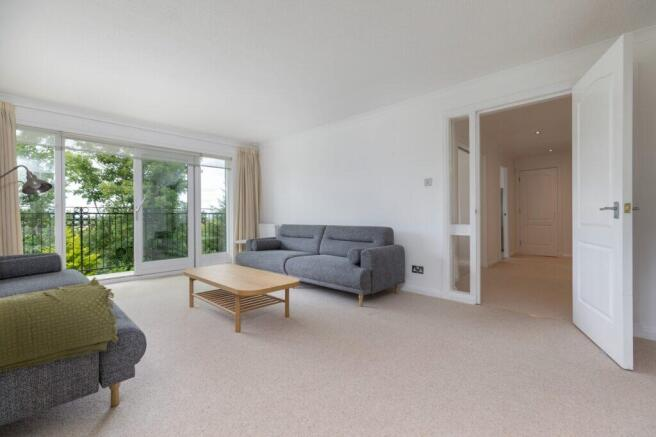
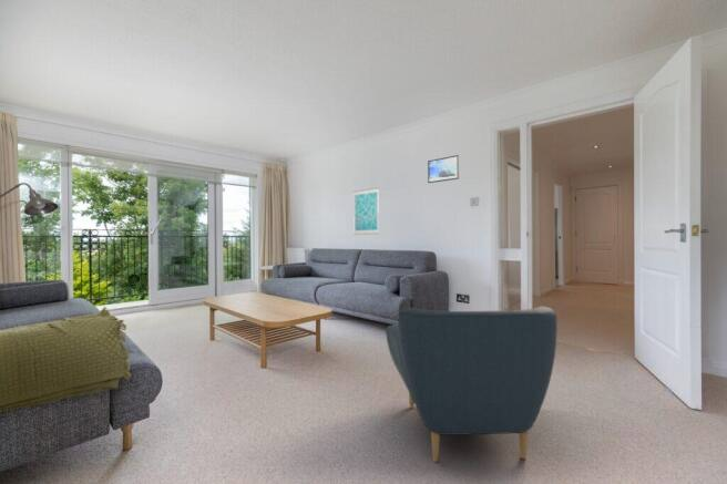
+ wall art (366, 212)
+ armchair (460, 361)
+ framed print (442, 169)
